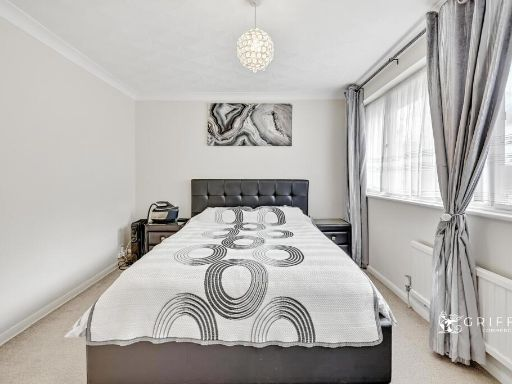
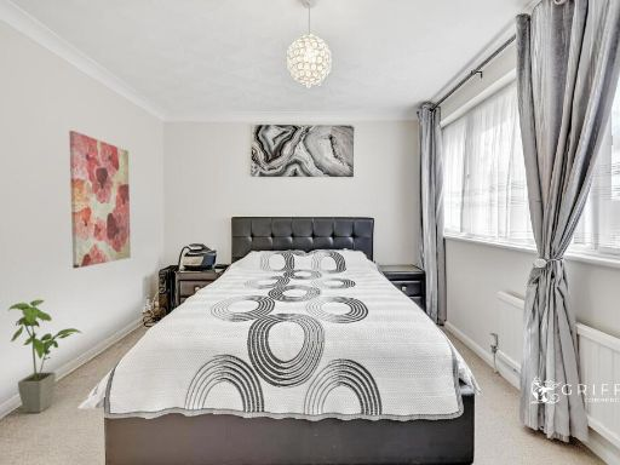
+ wall art (103, 202)
+ house plant (41, 355)
